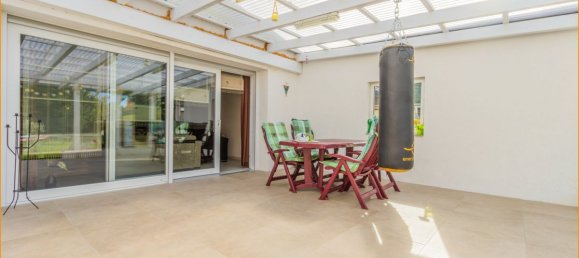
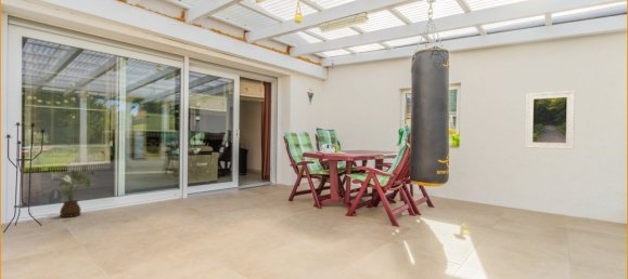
+ house plant (74, 191)
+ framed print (549, 120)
